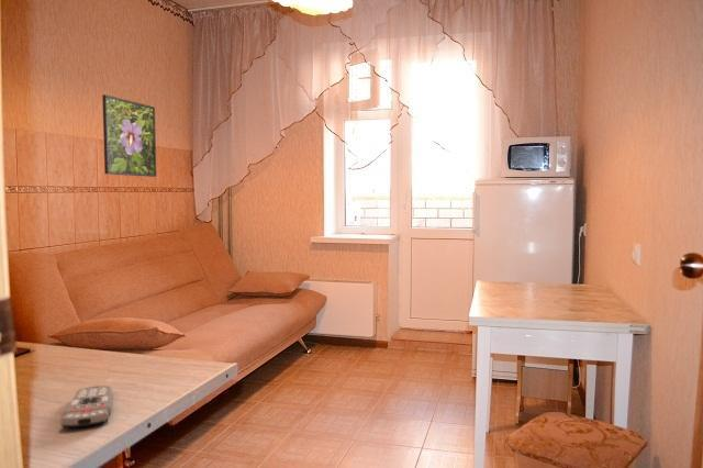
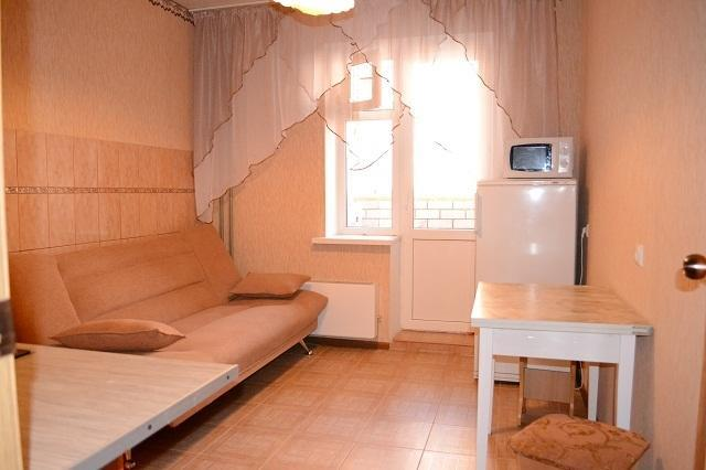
- remote control (90, 404)
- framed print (131, 138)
